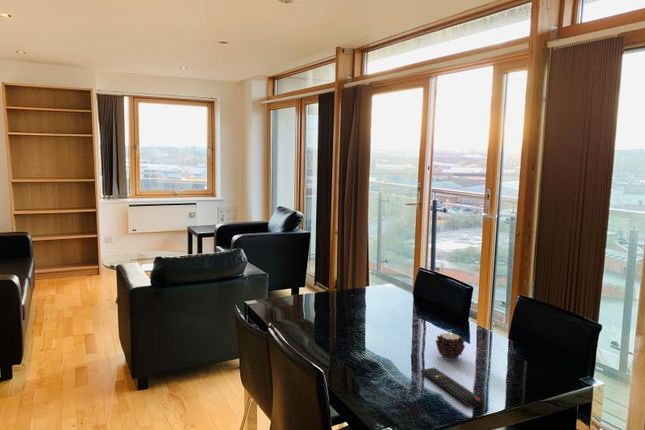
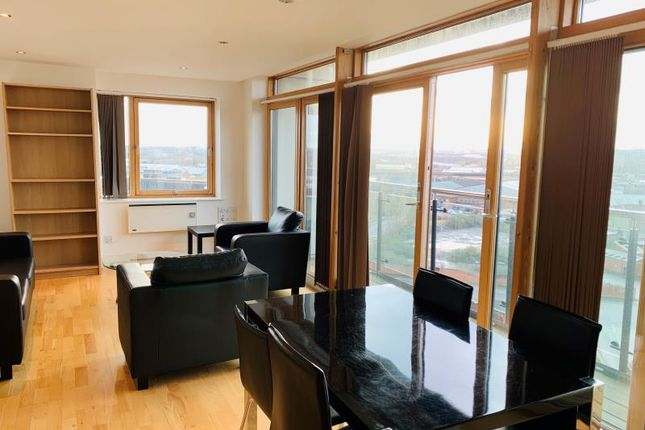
- remote control (450, 386)
- candle (450, 344)
